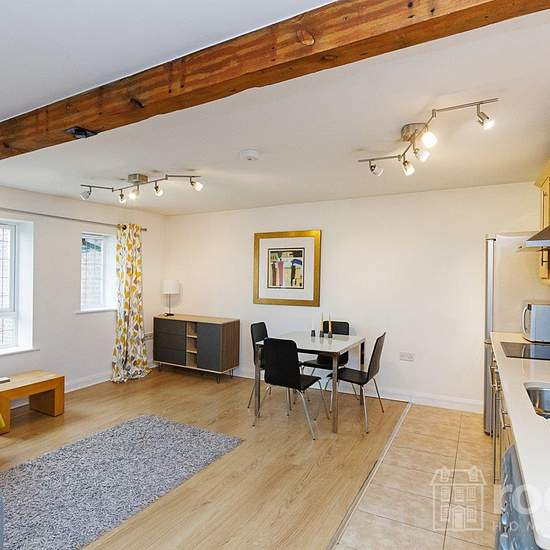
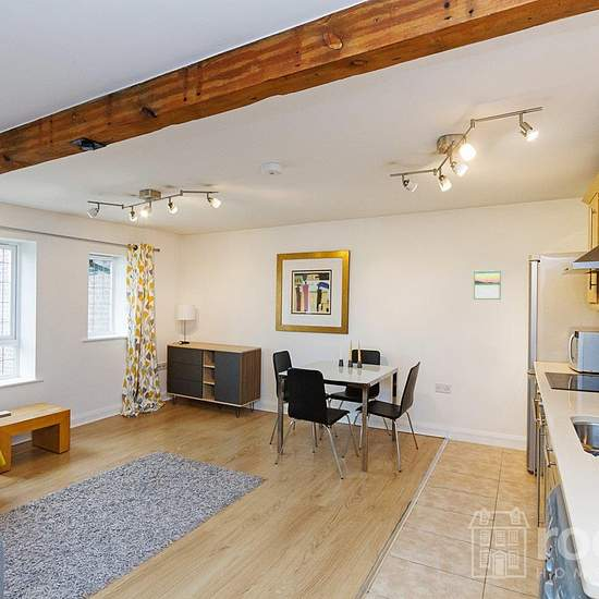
+ calendar (487, 284)
